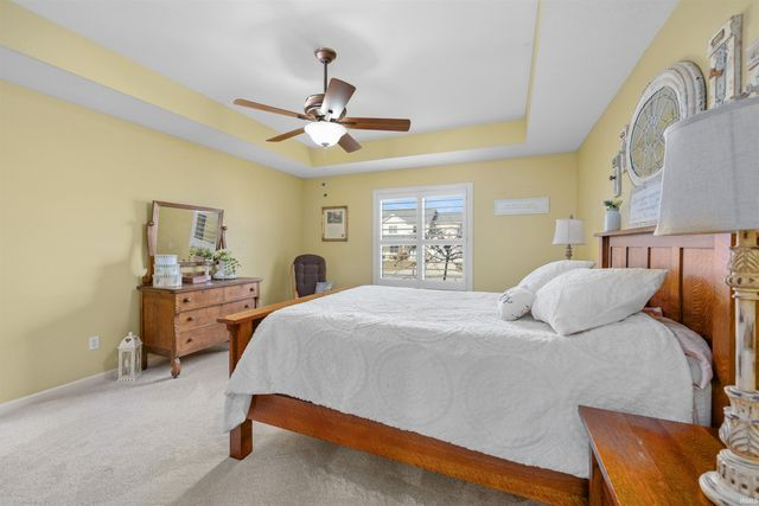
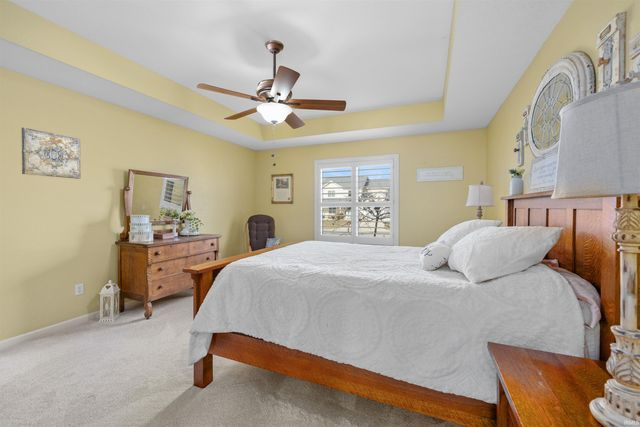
+ wall art (53, 155)
